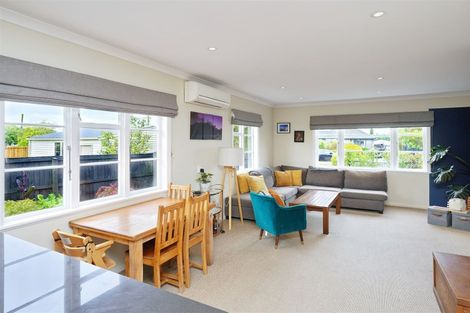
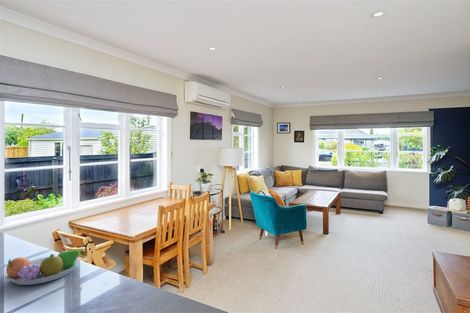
+ fruit bowl (46, 261)
